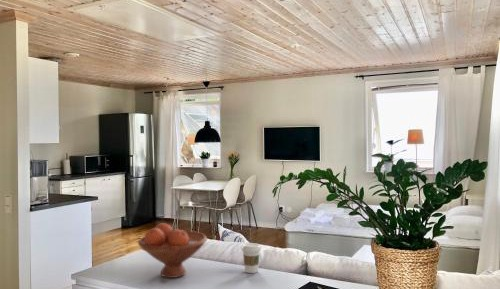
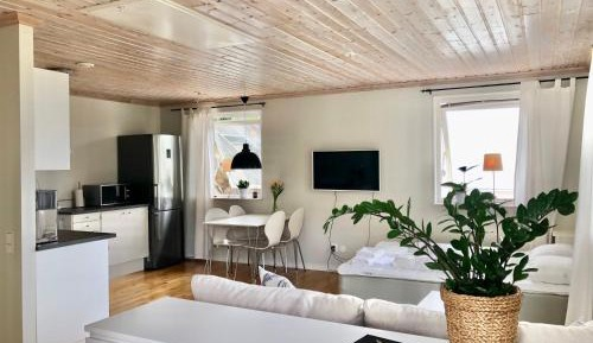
- coffee cup (251, 257)
- fruit bowl (173, 249)
